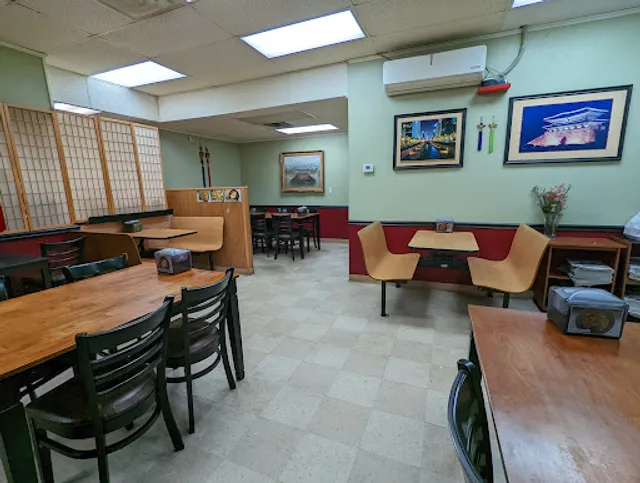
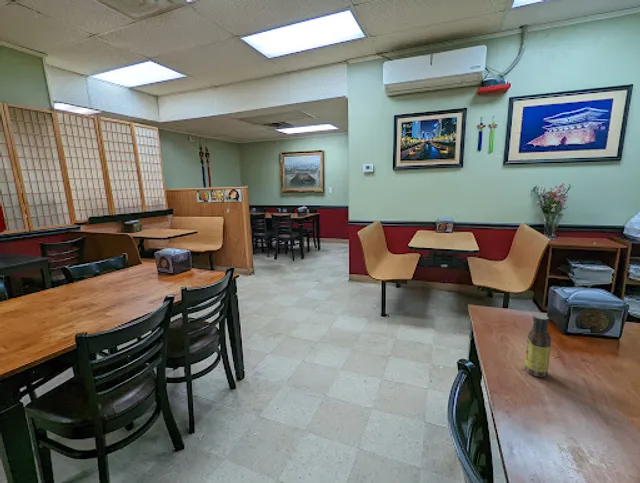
+ sauce bottle (538, 344)
